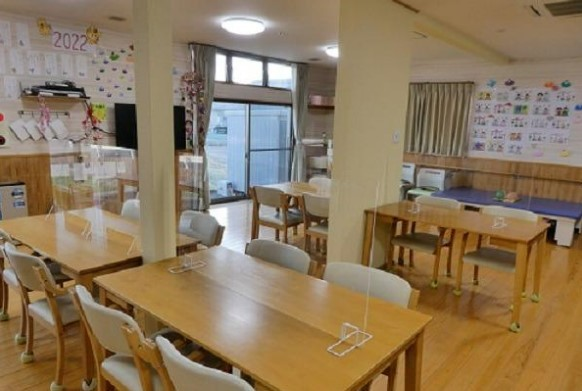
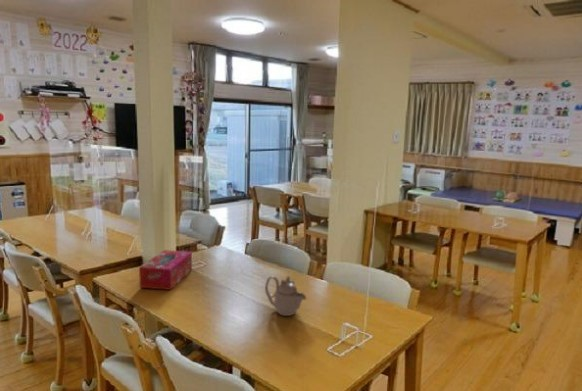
+ teapot (285, 295)
+ tissue box (167, 268)
